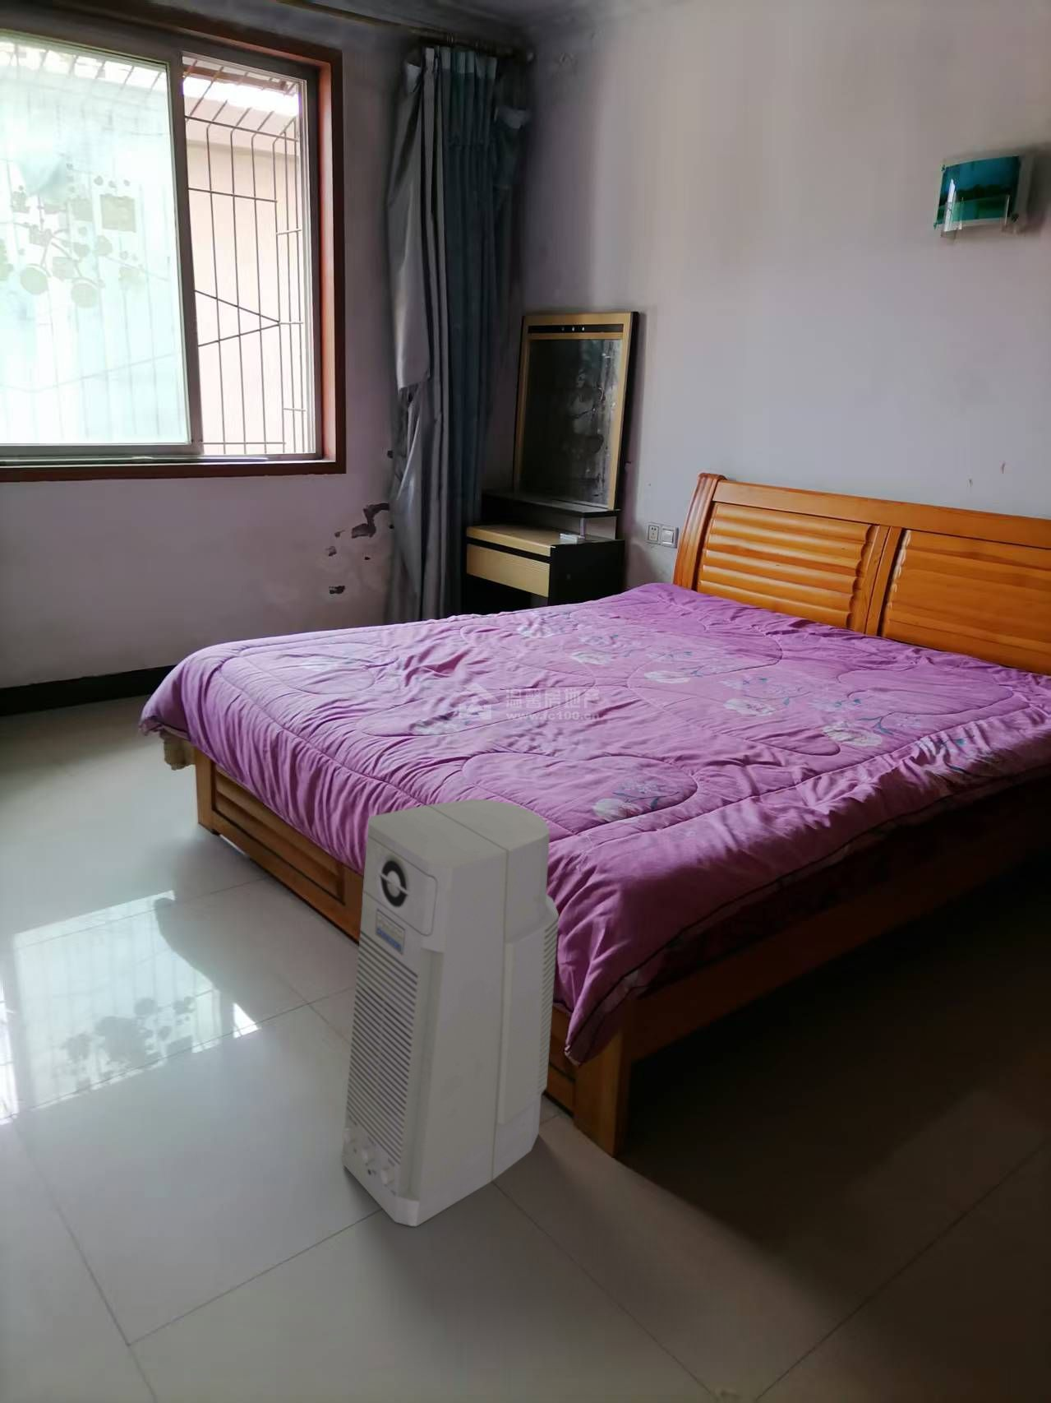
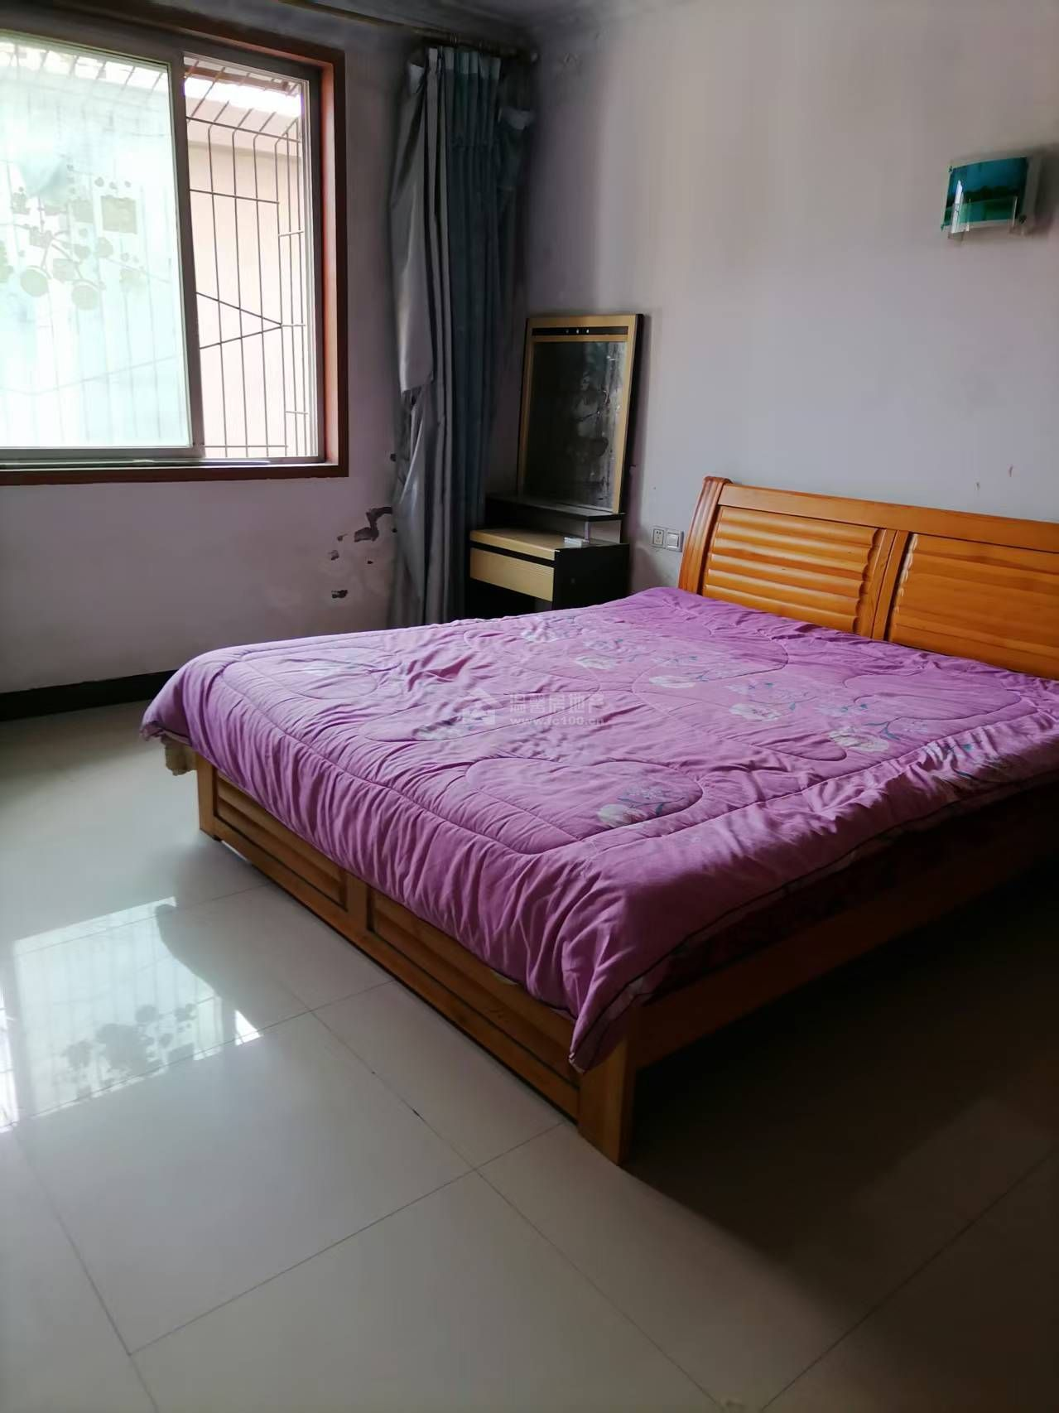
- air purifier (455, 994)
